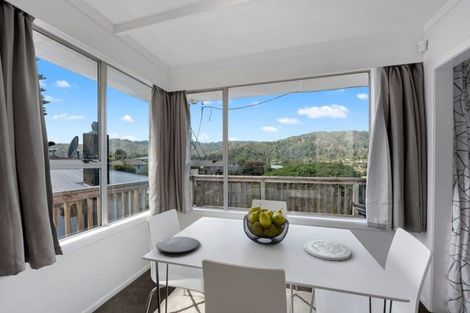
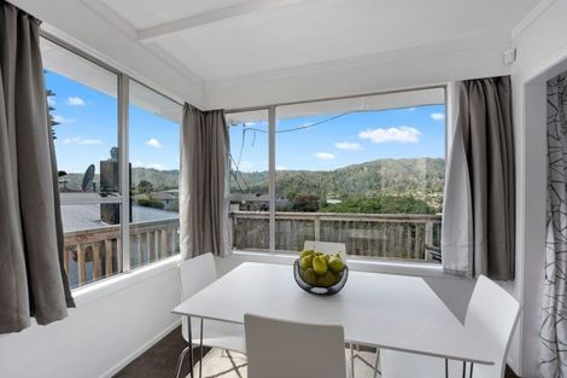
- plate (326, 248)
- plate (178, 244)
